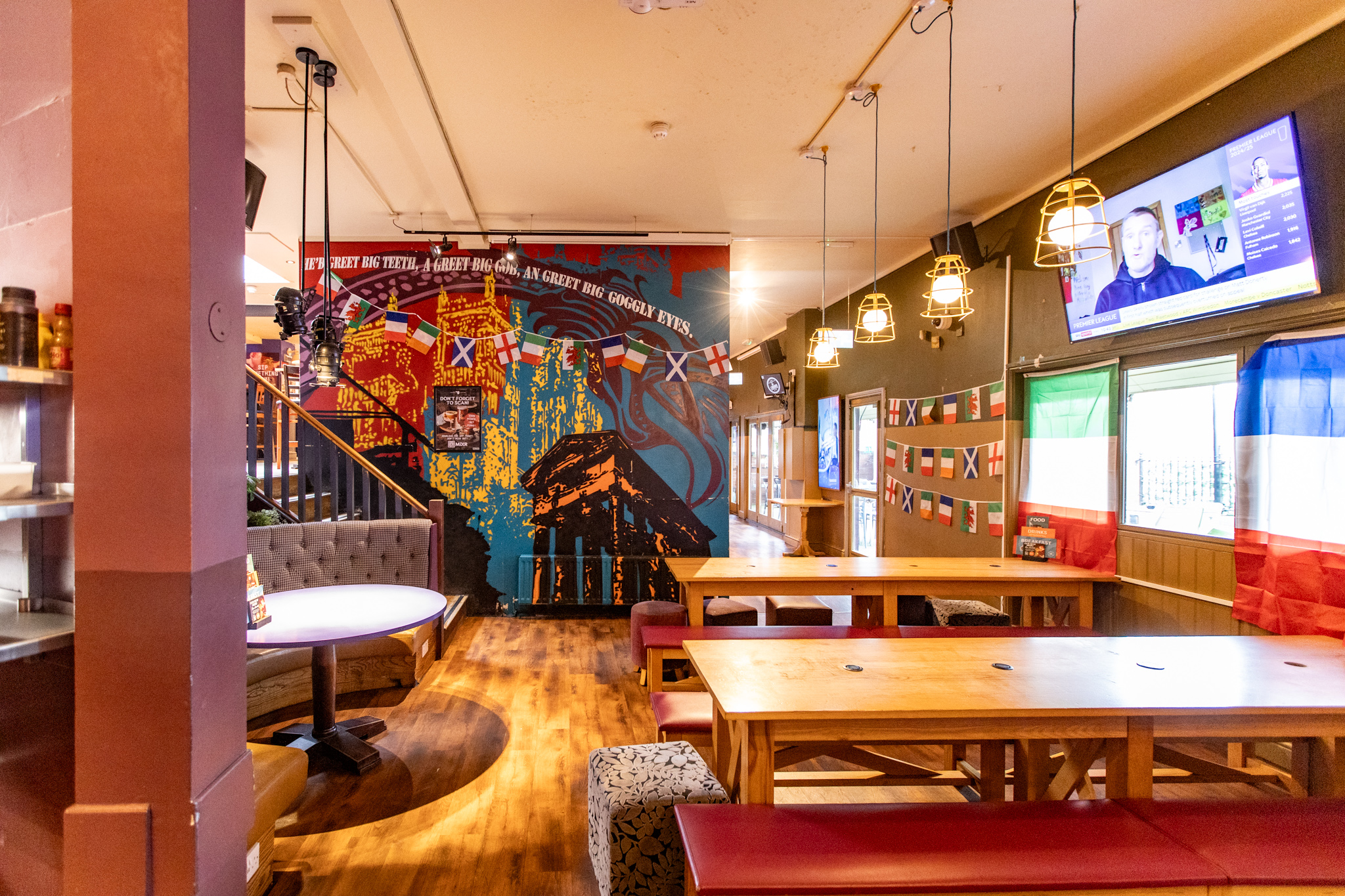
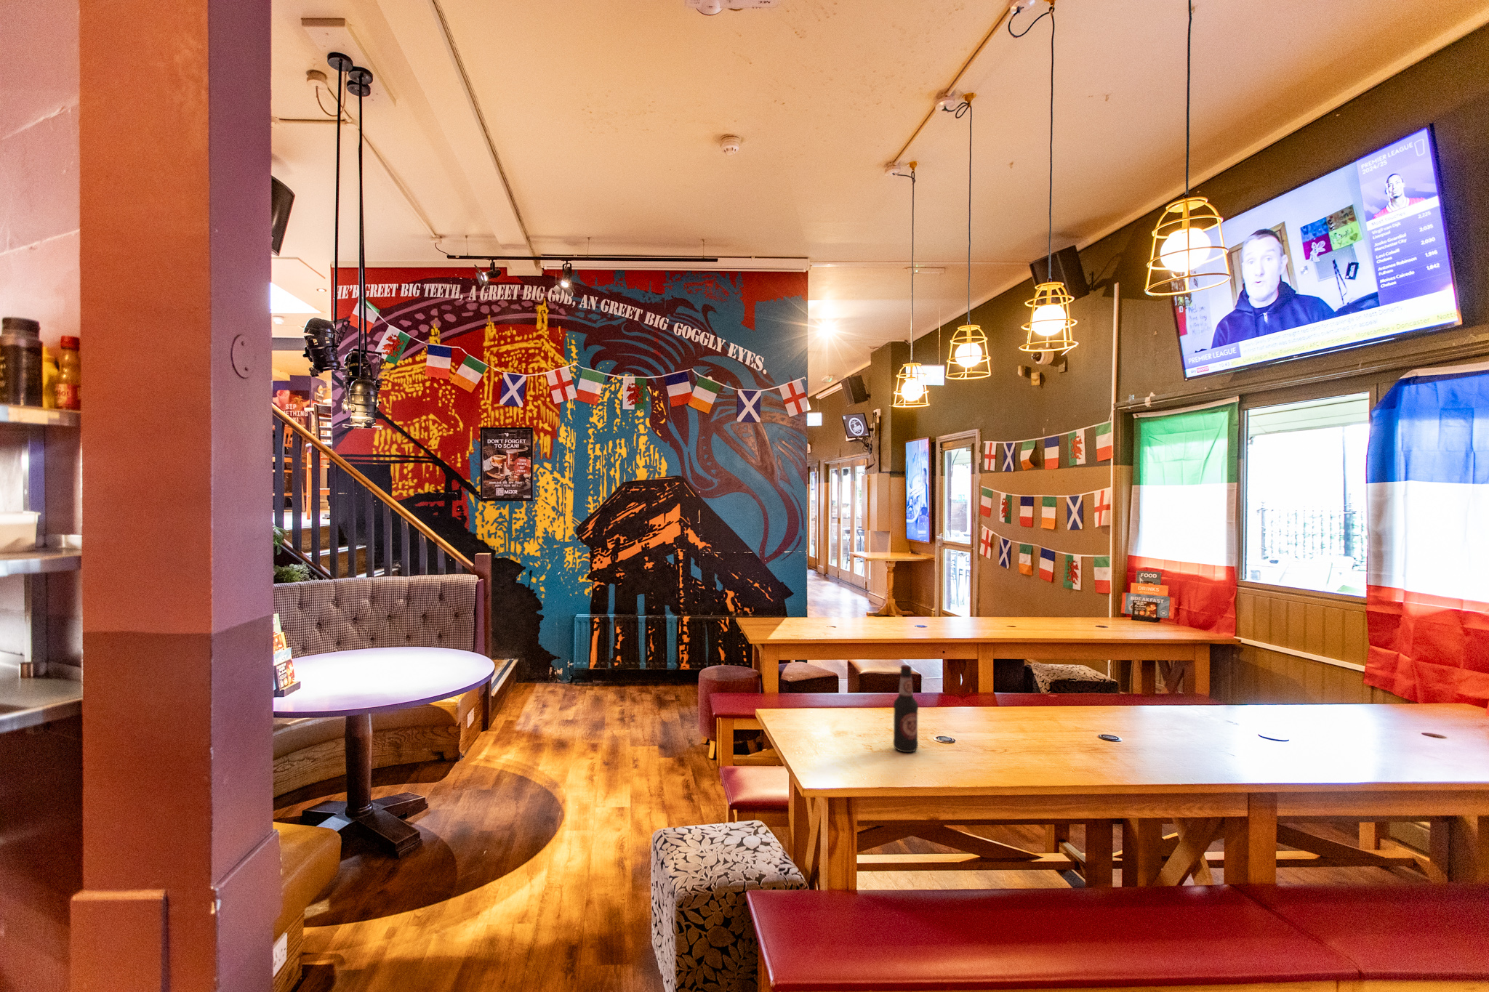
+ bottle (906, 707)
